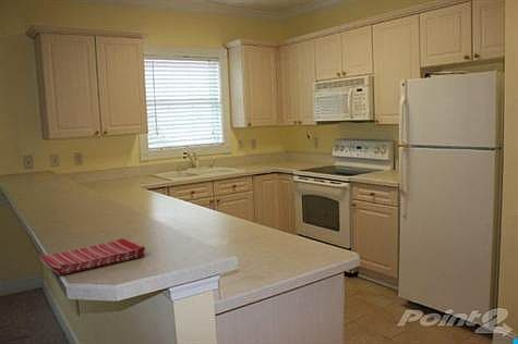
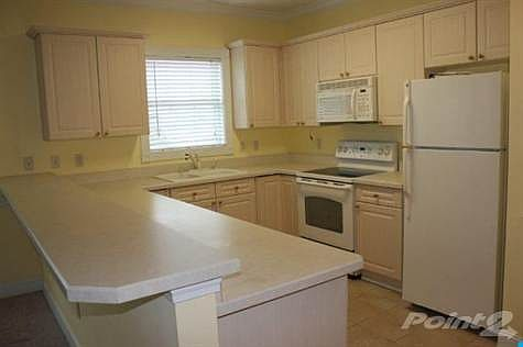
- dish towel (94, 254)
